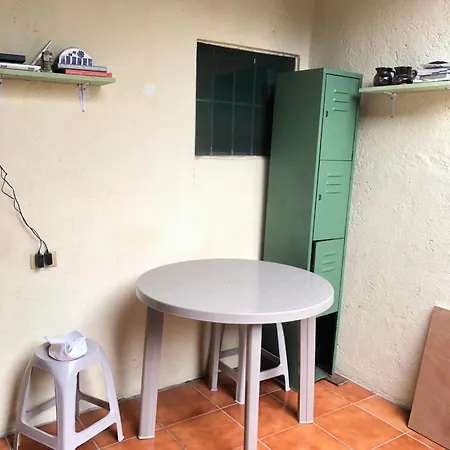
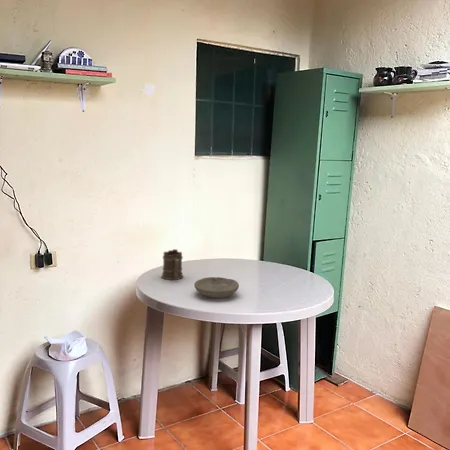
+ bowl (216, 288)
+ mug (173, 265)
